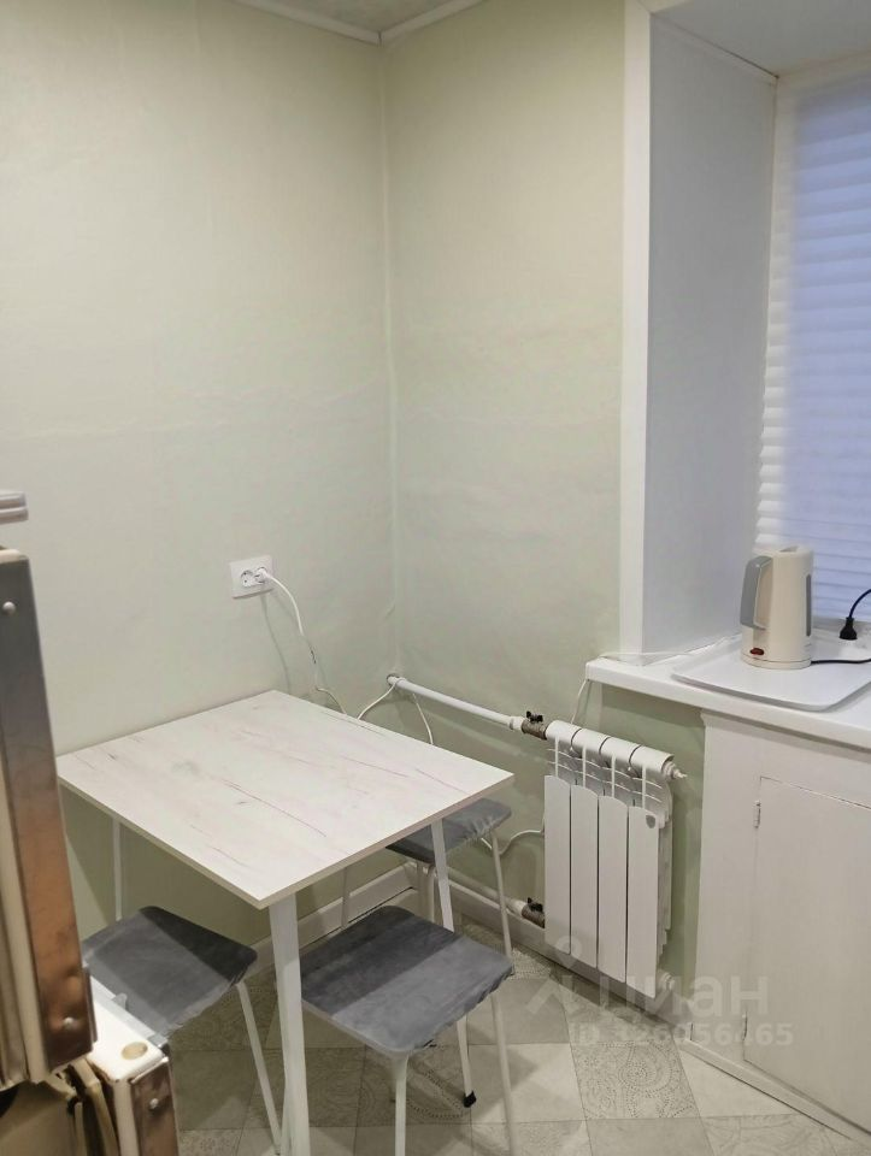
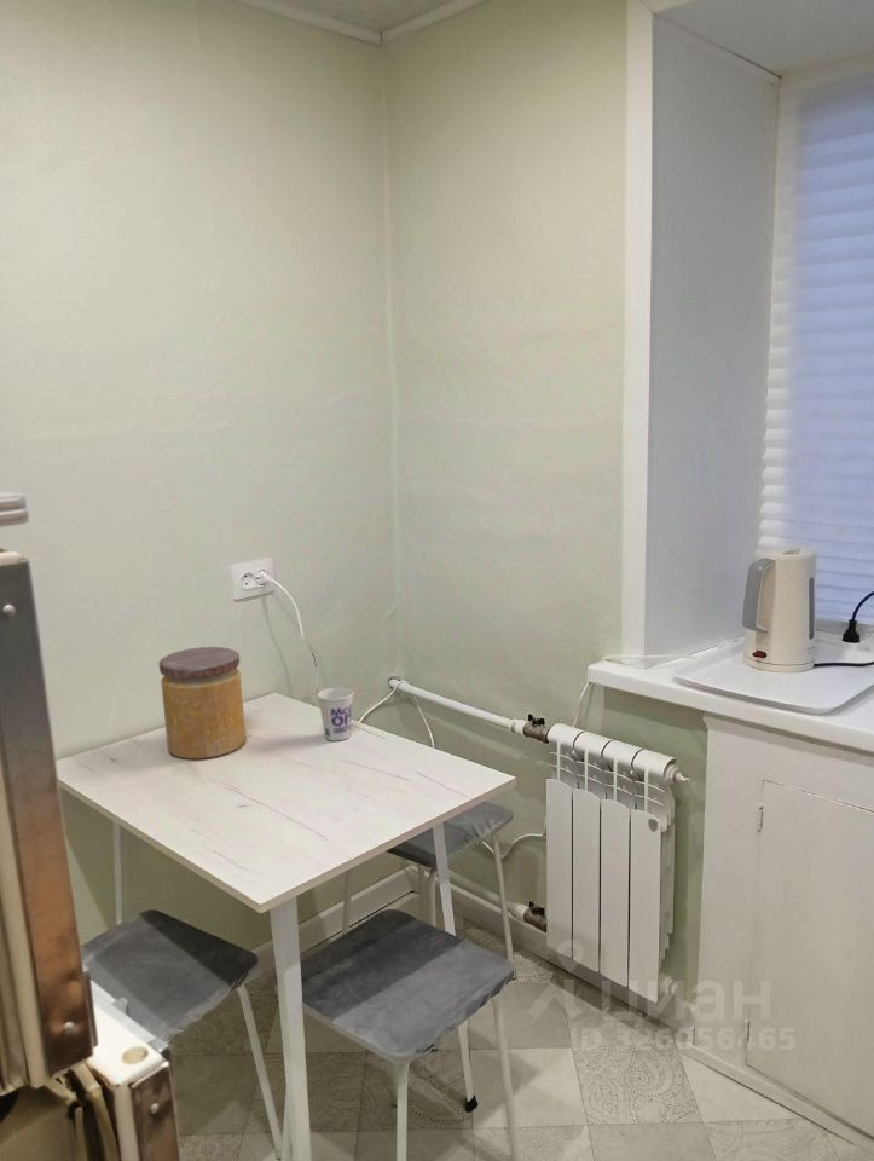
+ jar (203, 701)
+ cup (336, 714)
